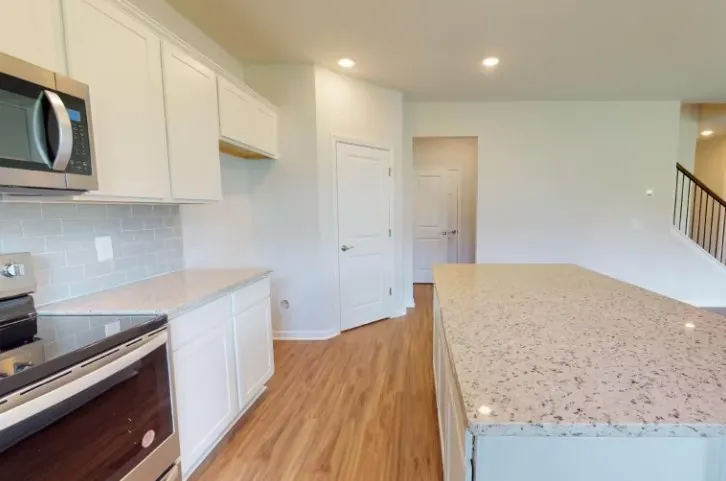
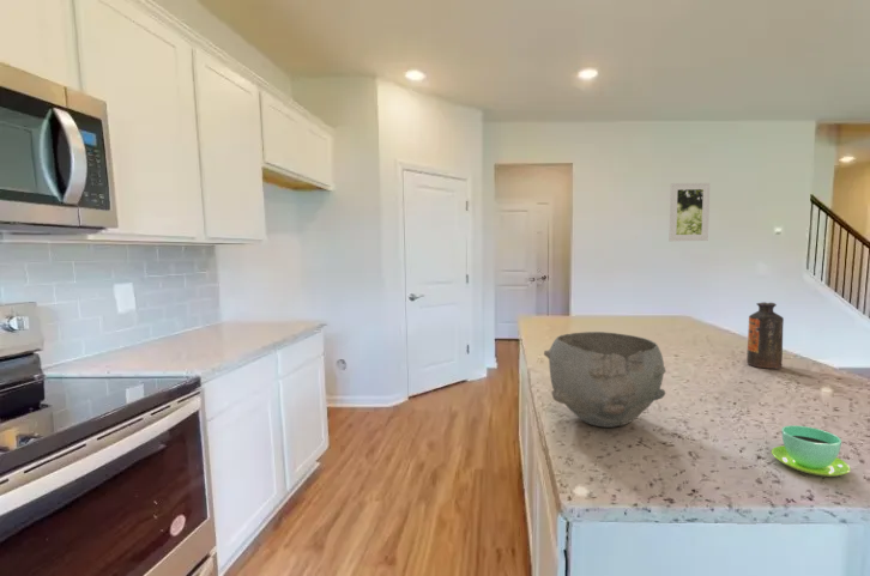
+ cup (810, 449)
+ bowl (603, 380)
+ bottle (765, 334)
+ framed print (689, 212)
